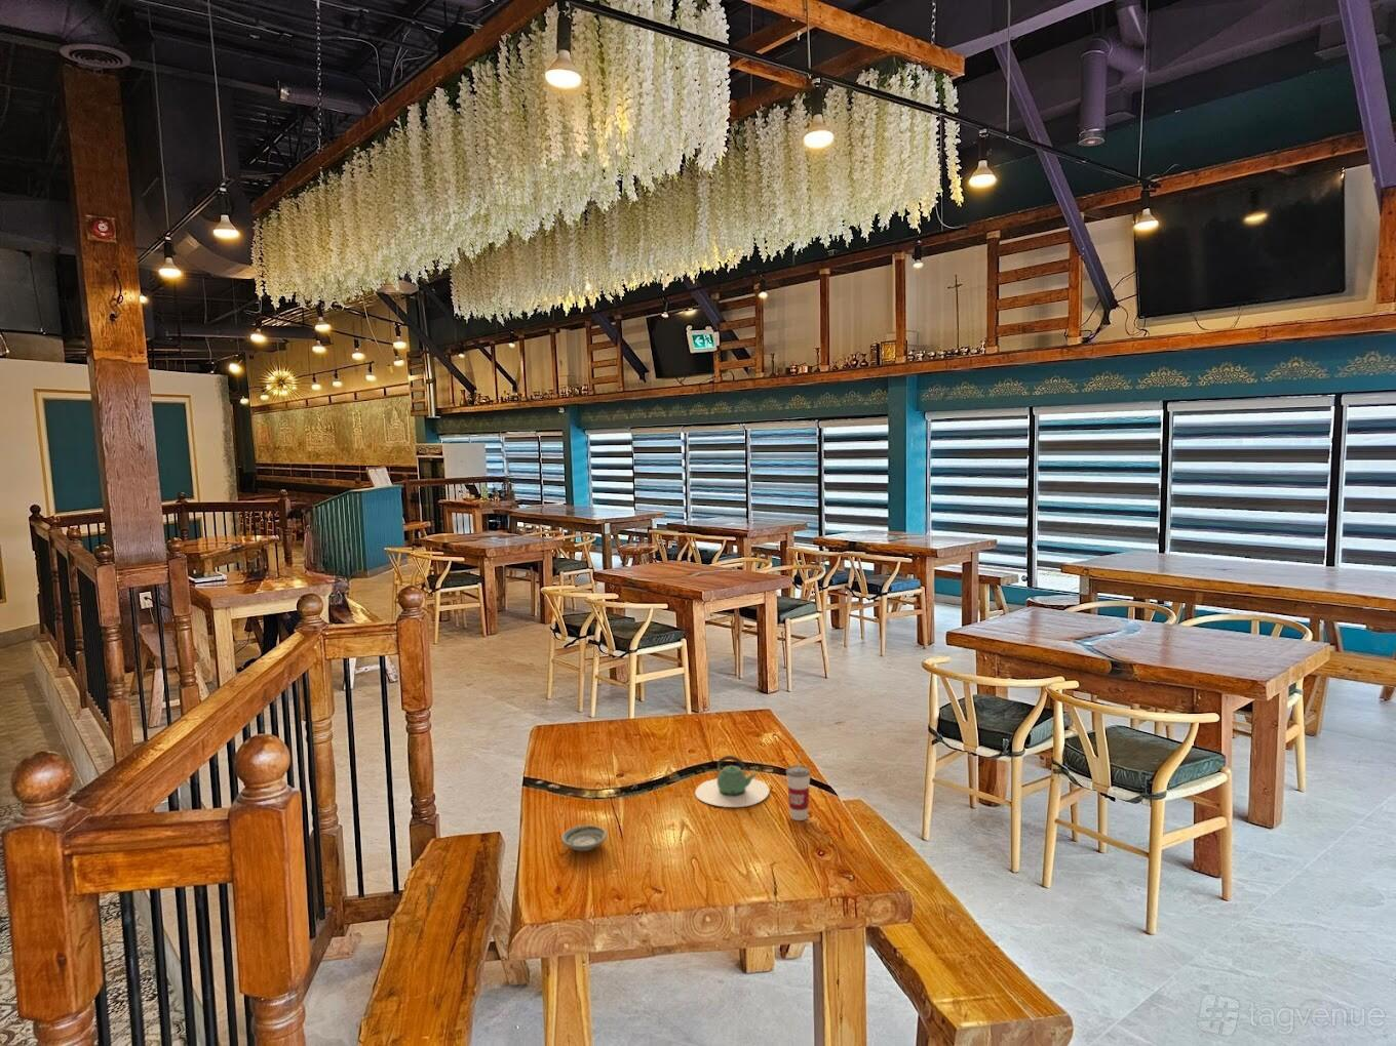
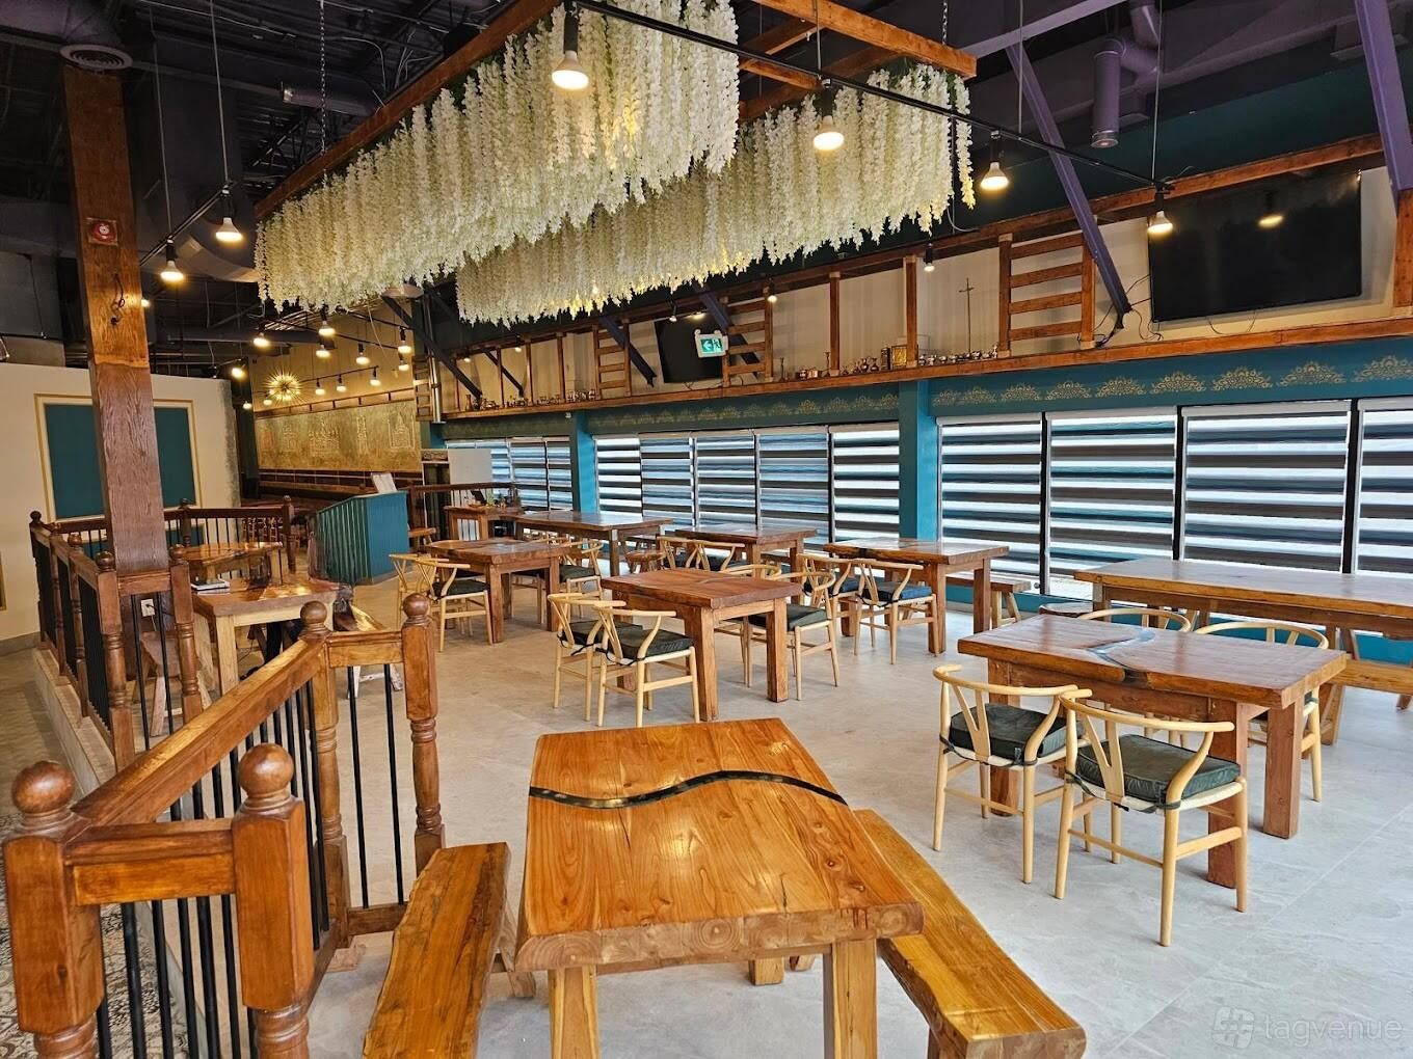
- teapot (732, 774)
- saucer (584, 839)
- cup (798, 785)
